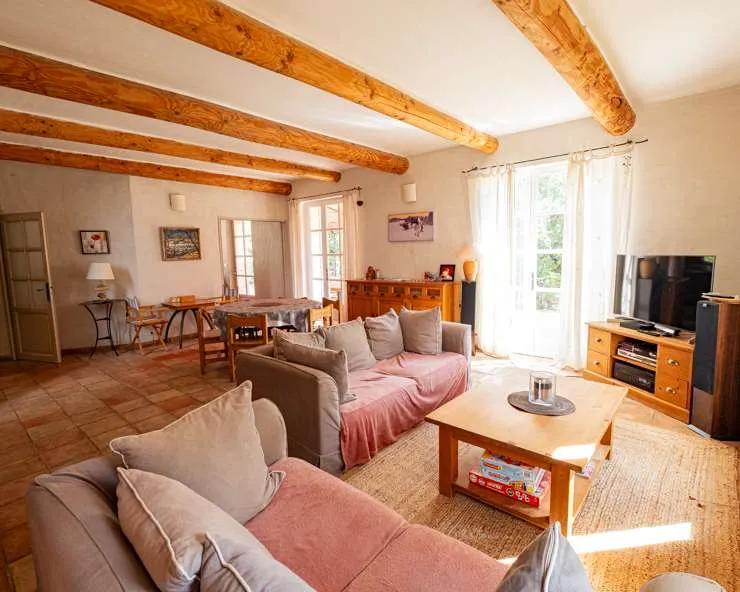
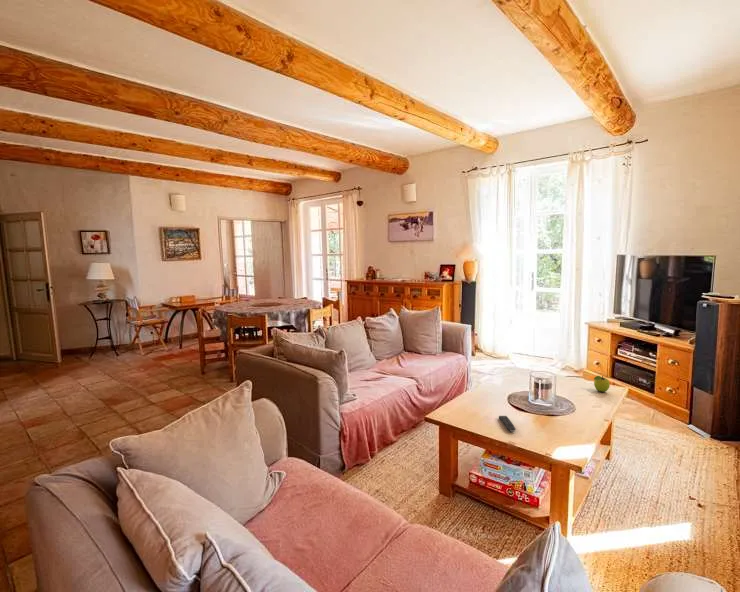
+ remote control (507, 423)
+ fruit (600, 383)
